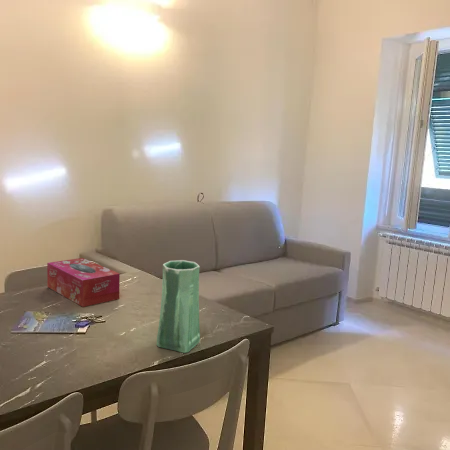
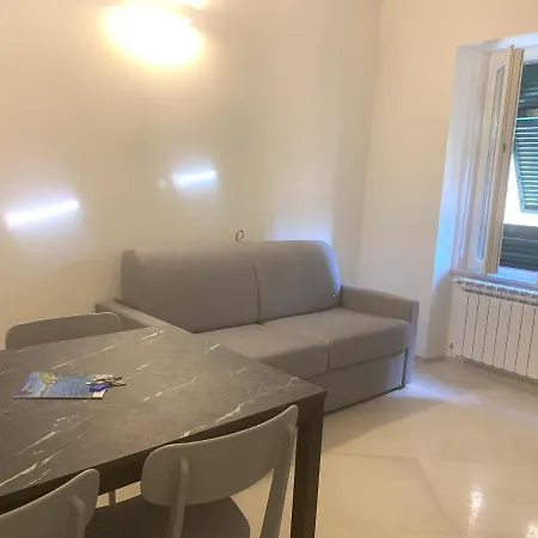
- vase (179, 304)
- tissue box (82, 280)
